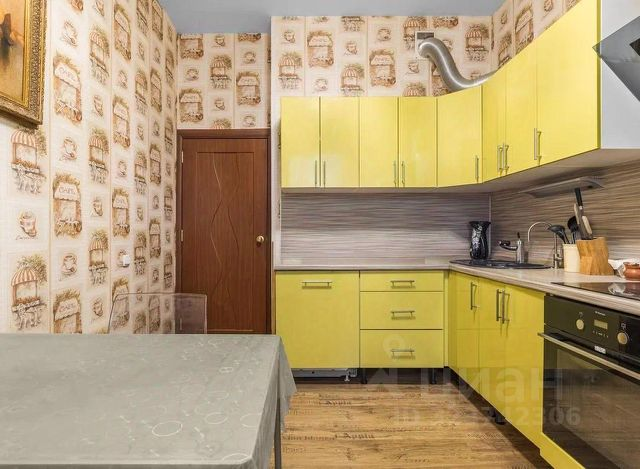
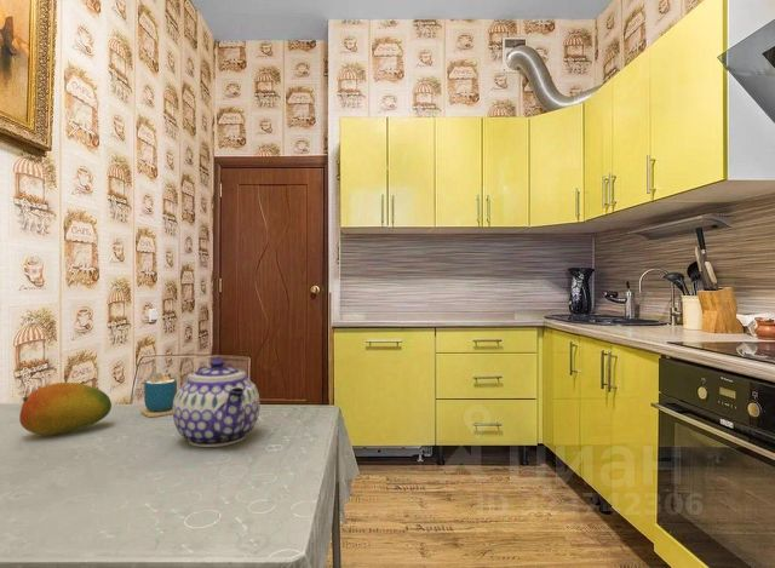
+ fruit (68, 406)
+ teapot (217, 398)
+ cup (160, 385)
